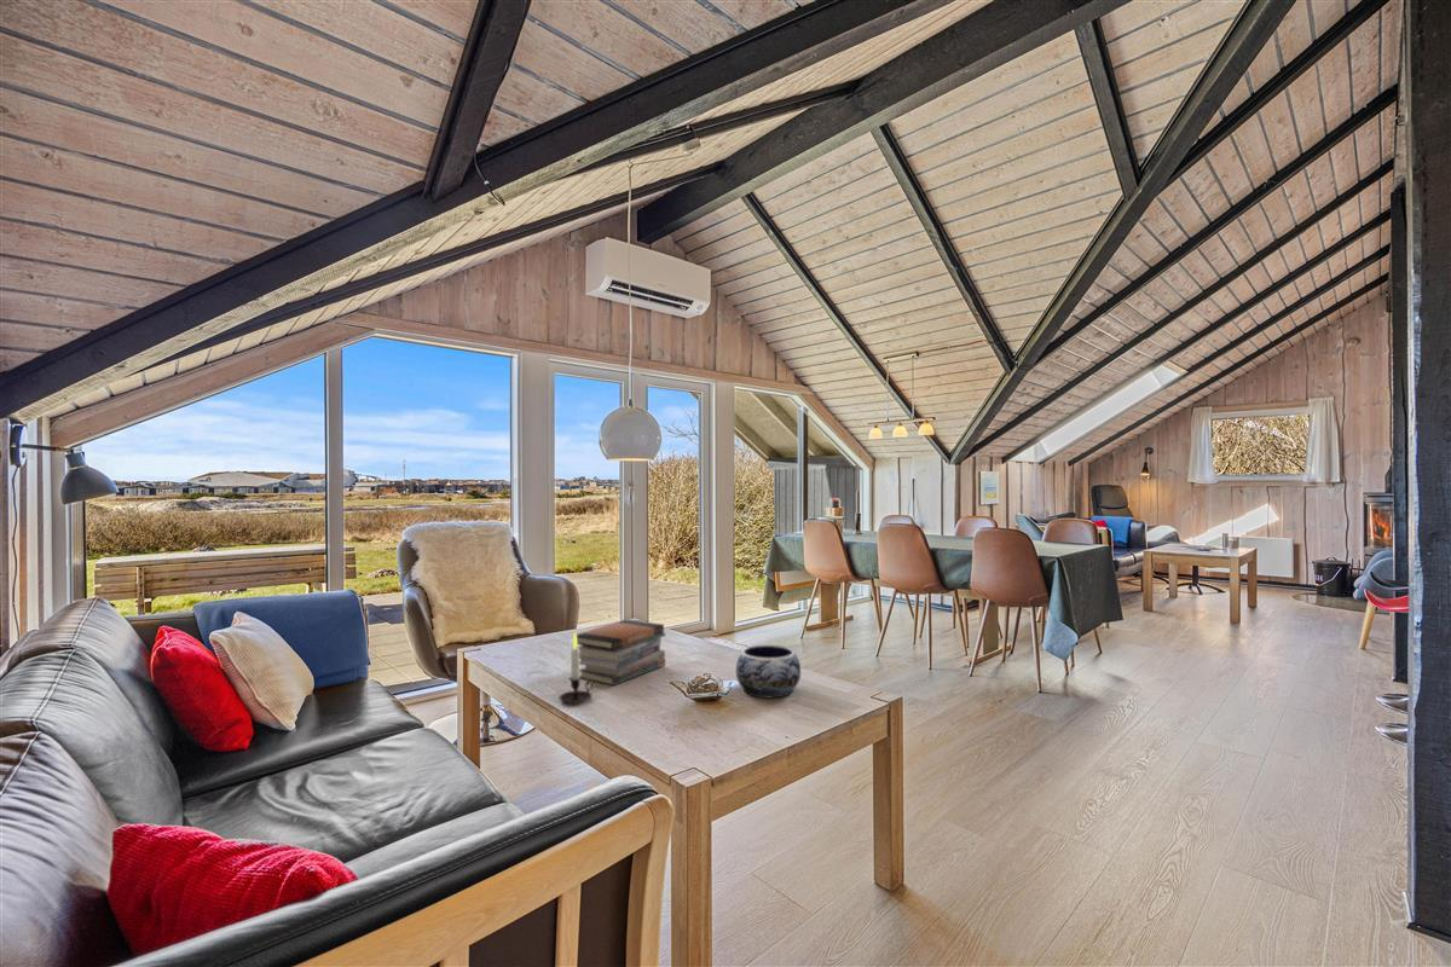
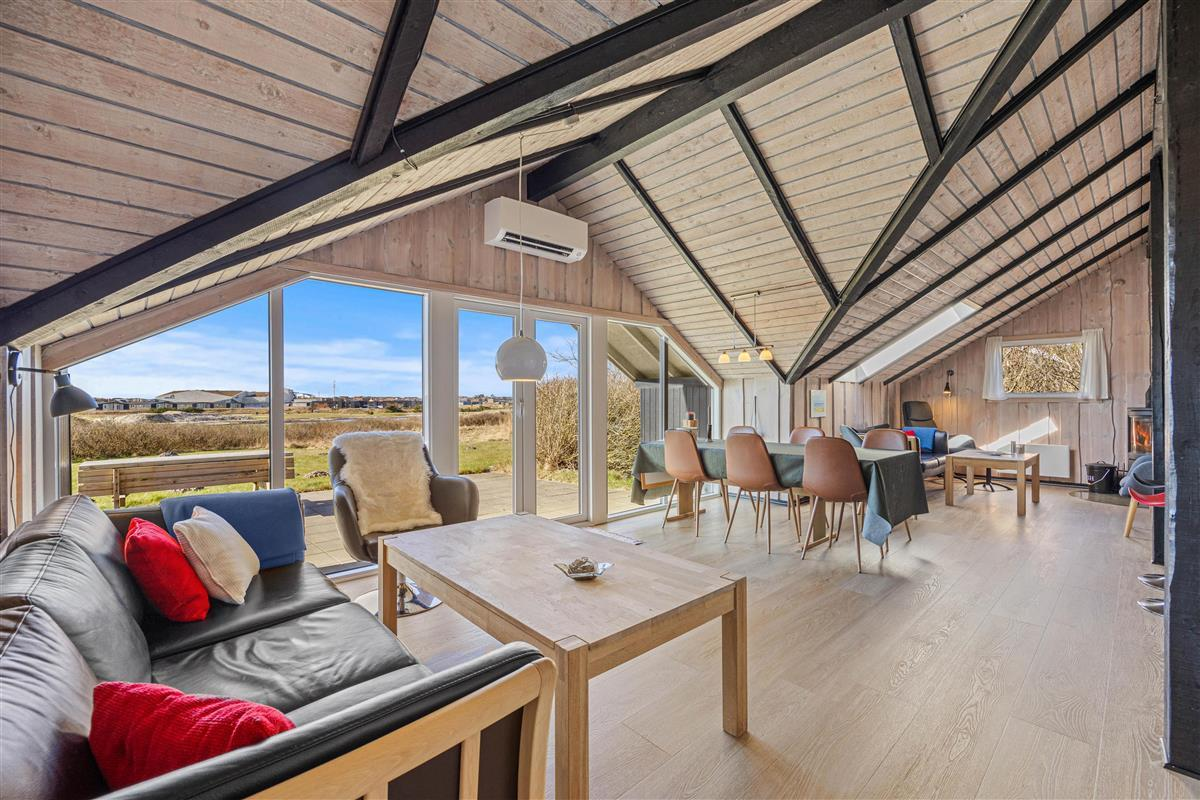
- book stack (620, 650)
- candle (578, 664)
- decorative bowl (768, 670)
